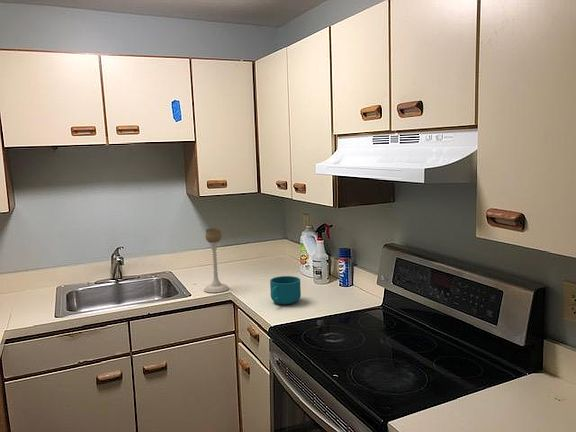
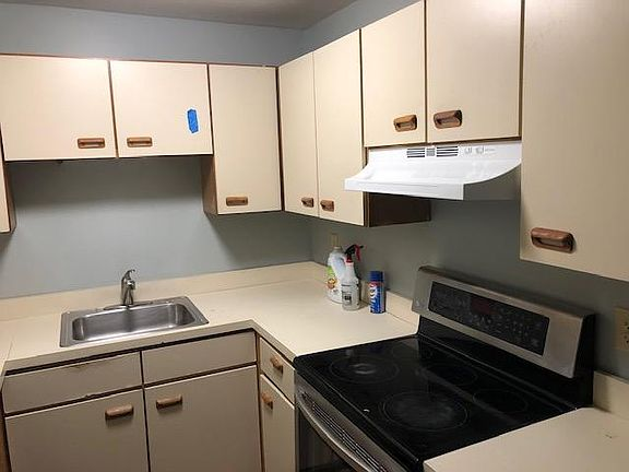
- cup (283, 291)
- candle holder (214, 259)
